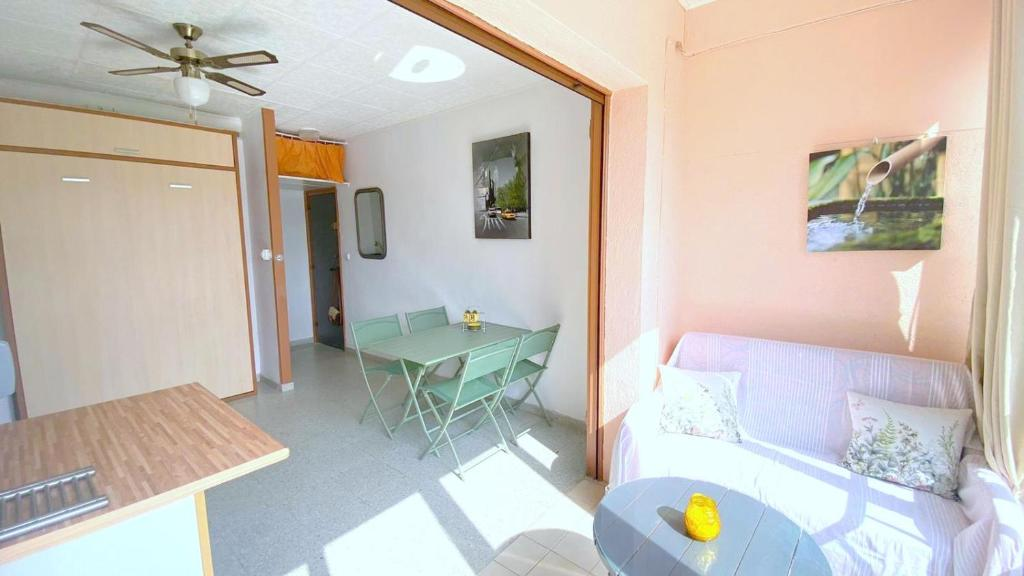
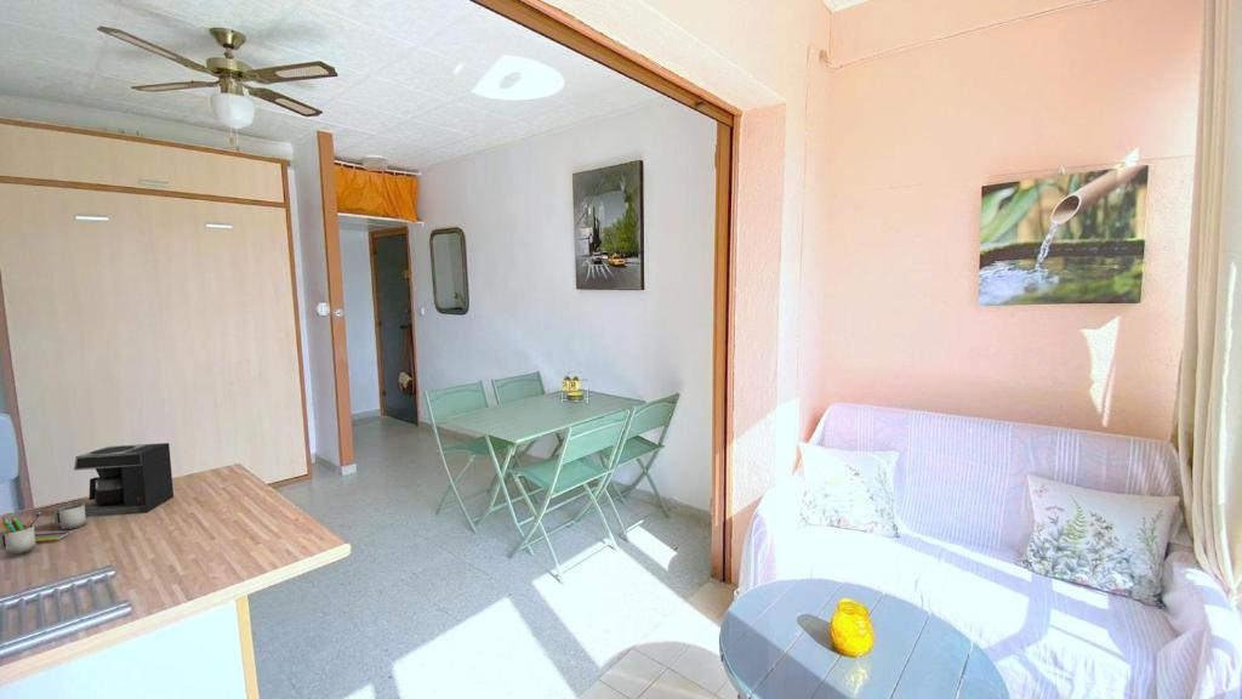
+ coffee maker (90, 493)
